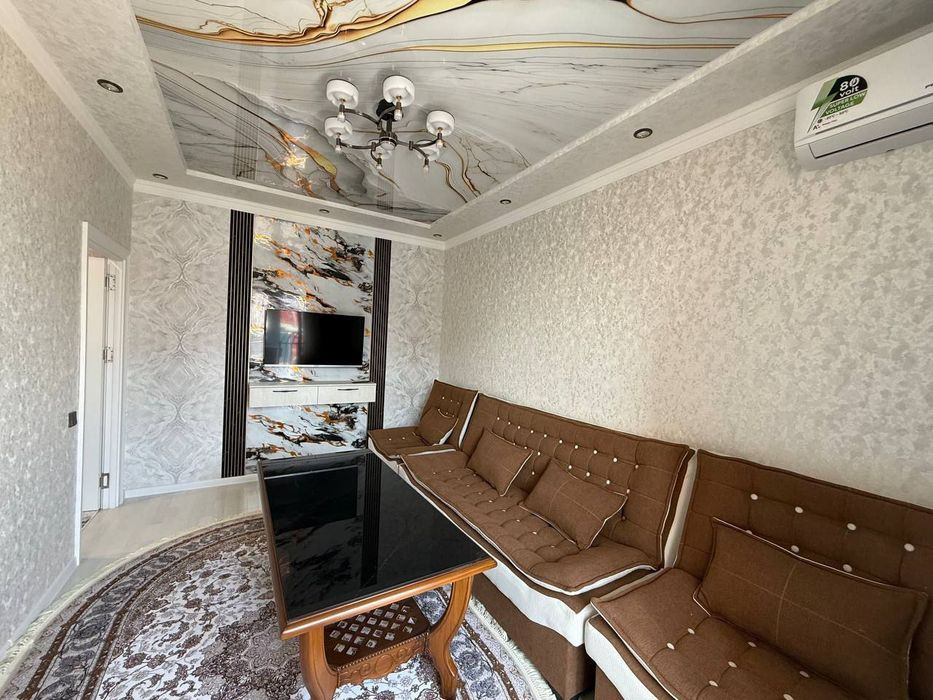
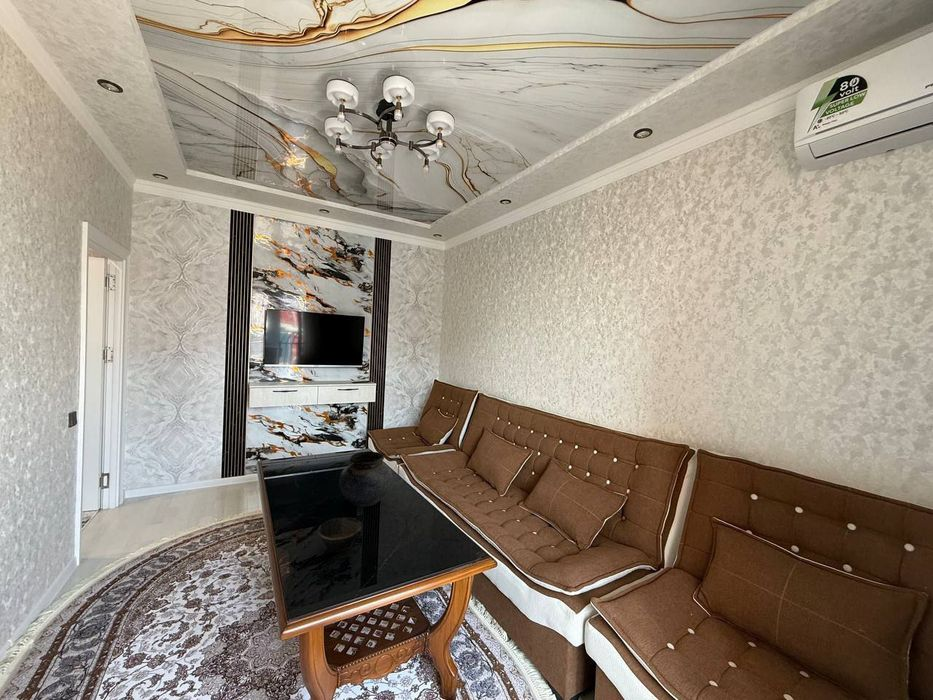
+ vase (366, 478)
+ bowl (339, 536)
